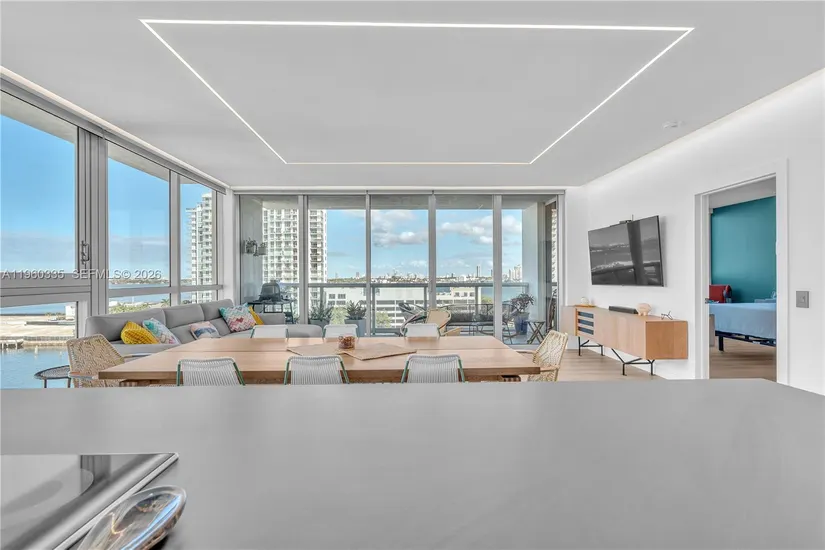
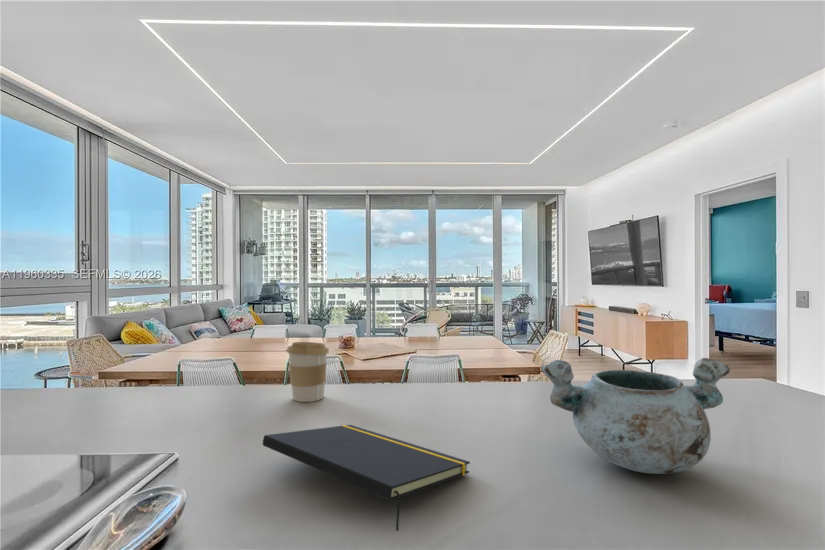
+ notepad (365, 453)
+ coffee cup (308, 369)
+ decorative bowl (633, 409)
